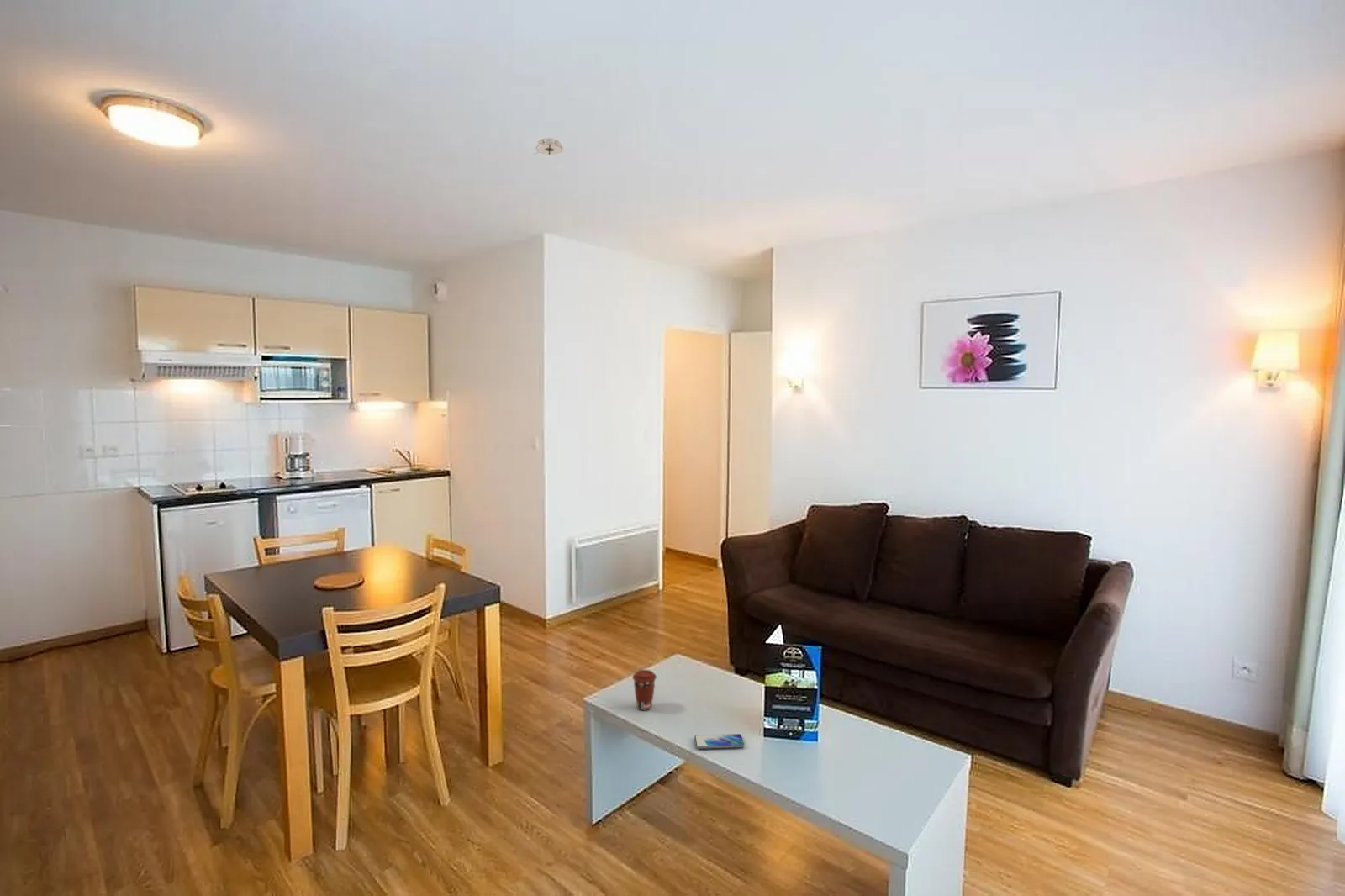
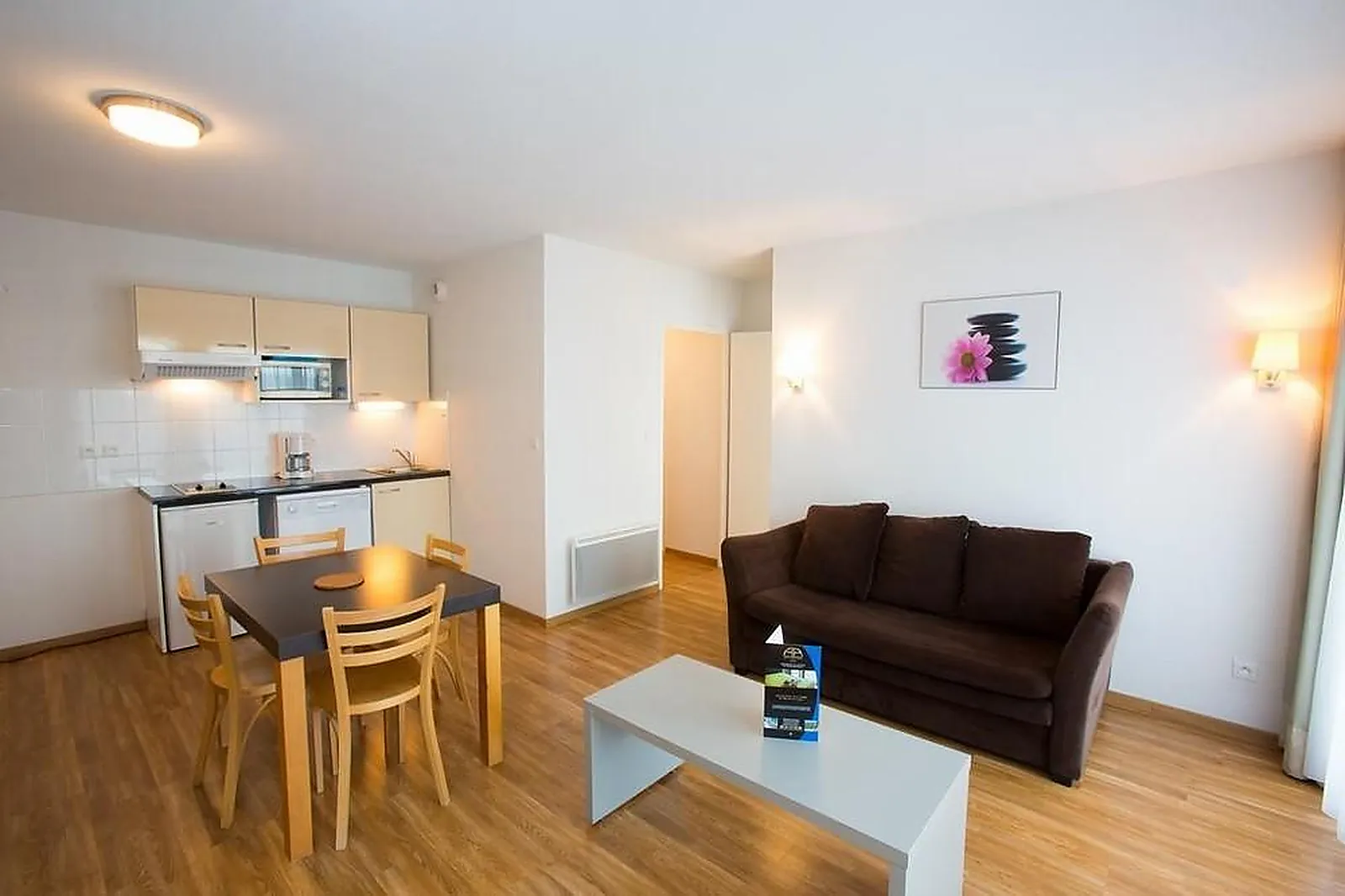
- coffee cup (644, 690)
- smoke detector (548, 146)
- smartphone (719, 741)
